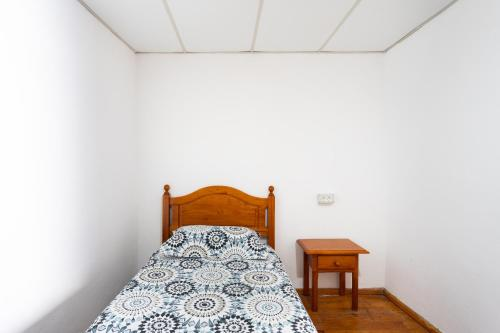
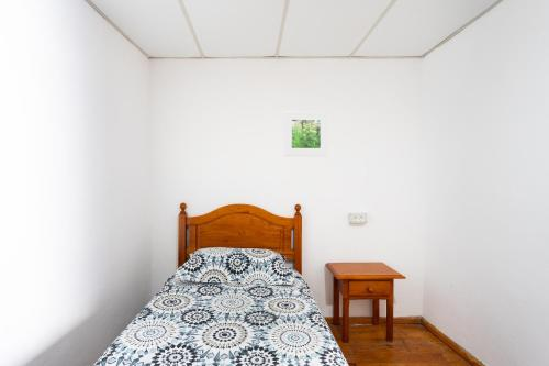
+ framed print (305, 133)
